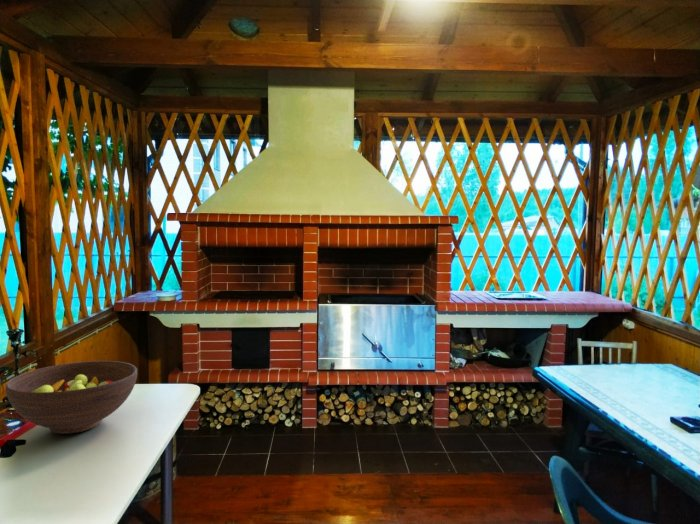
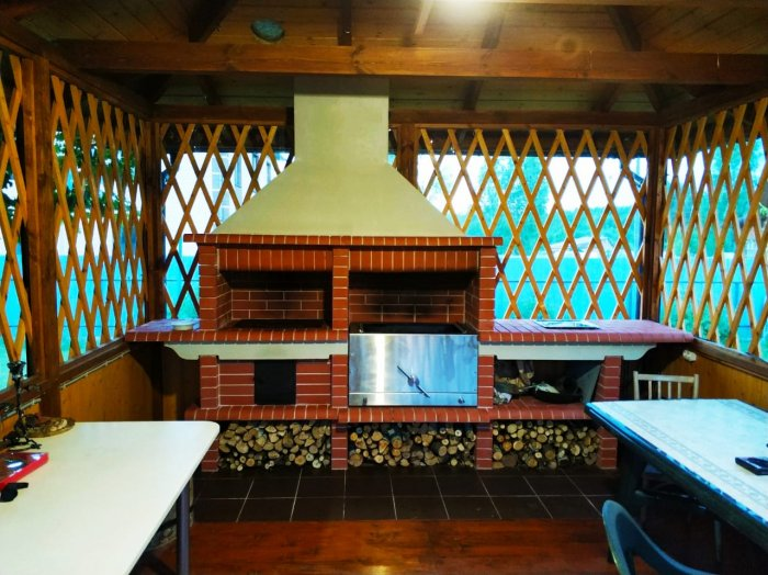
- fruit bowl (75, 400)
